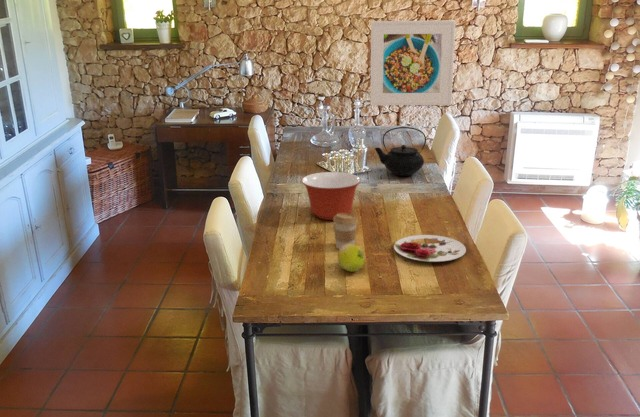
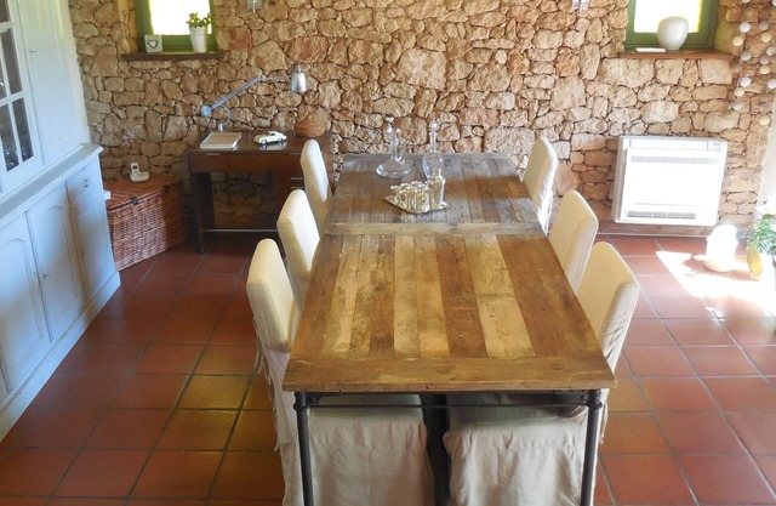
- teapot (400, 151)
- fruit (351, 257)
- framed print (411, 63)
- coffee cup (345, 230)
- mixing bowl (331, 197)
- plate (429, 247)
